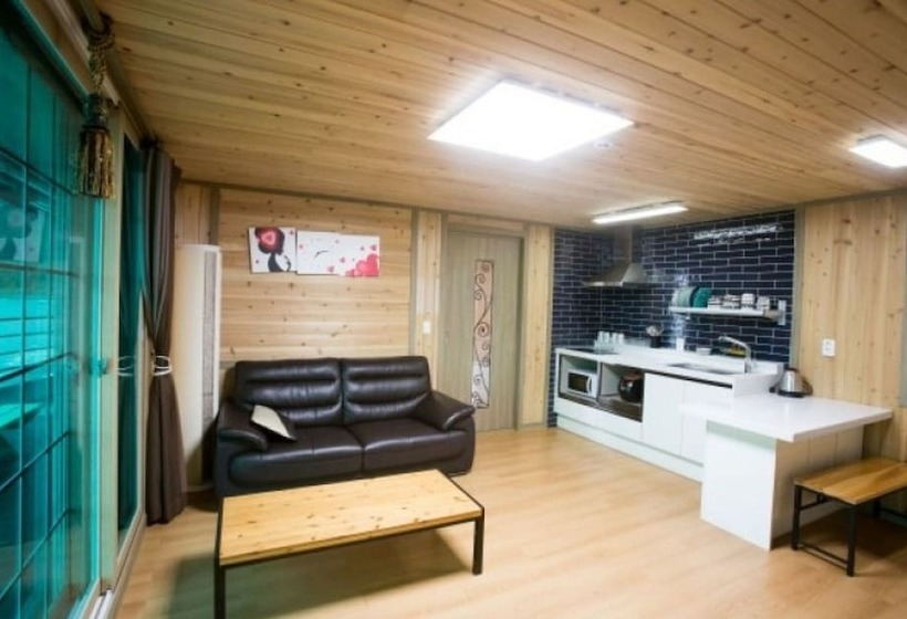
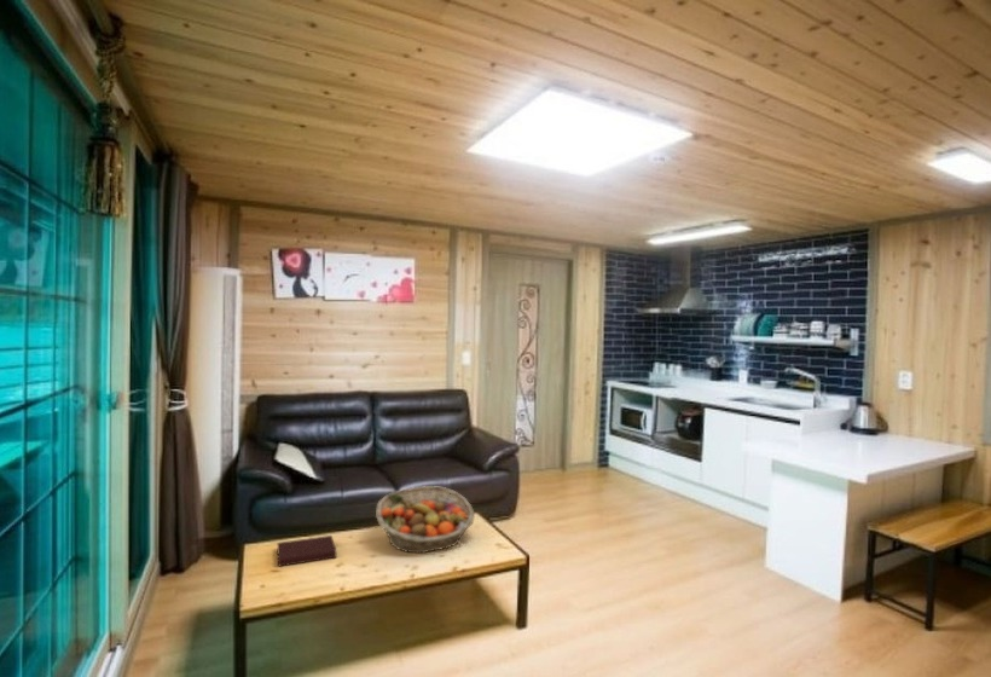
+ fruit basket (424, 517)
+ notebook (306, 550)
